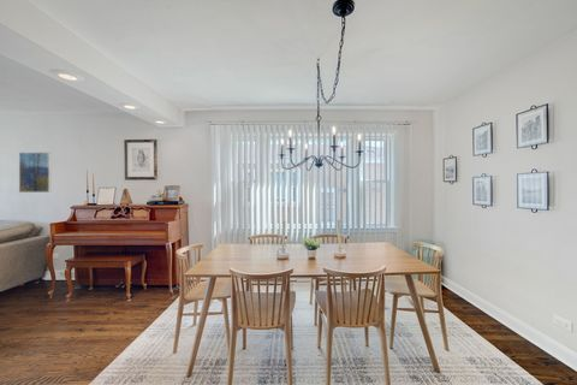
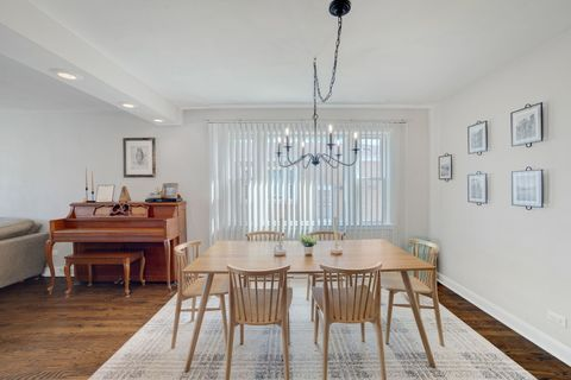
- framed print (35, 172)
